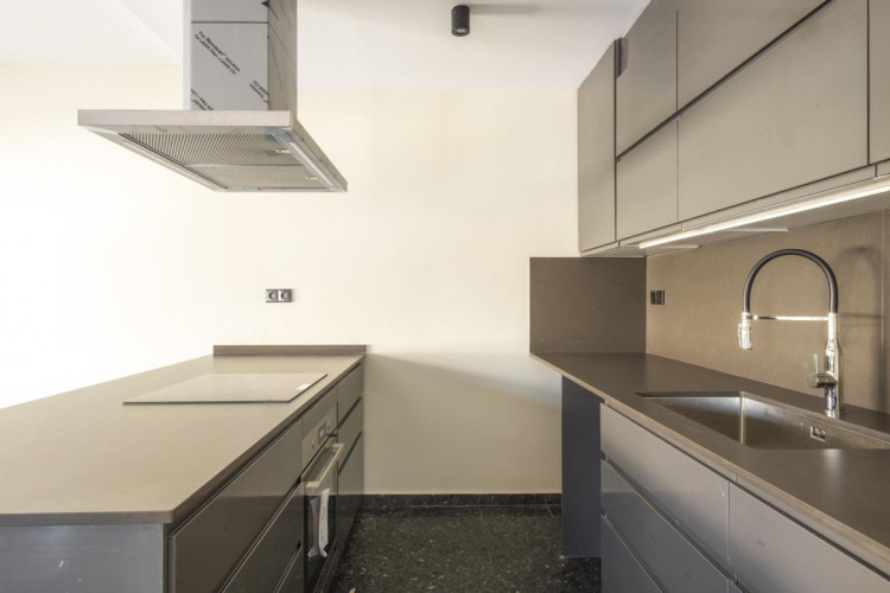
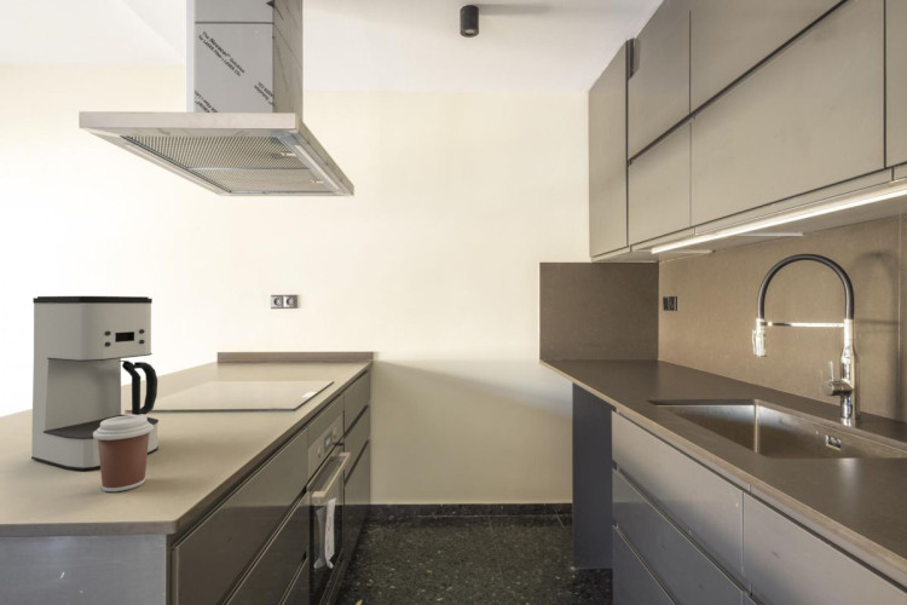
+ coffee maker (108, 374)
+ coffee cup (123, 451)
